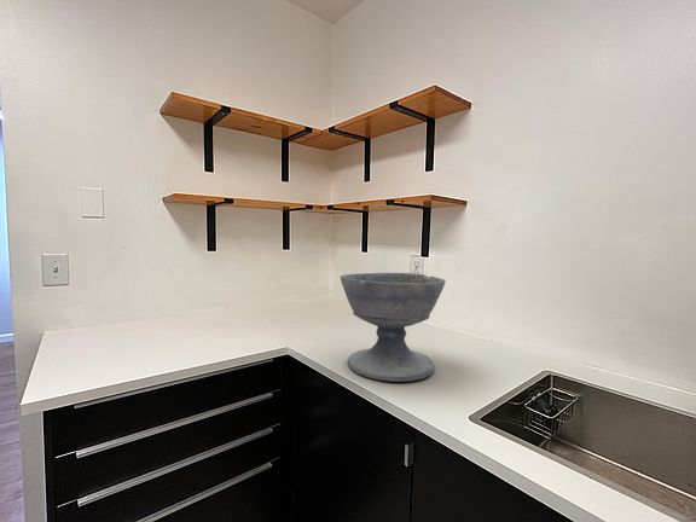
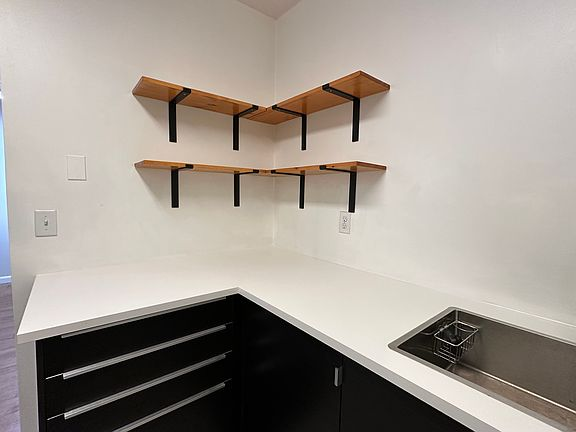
- bowl (390, 320)
